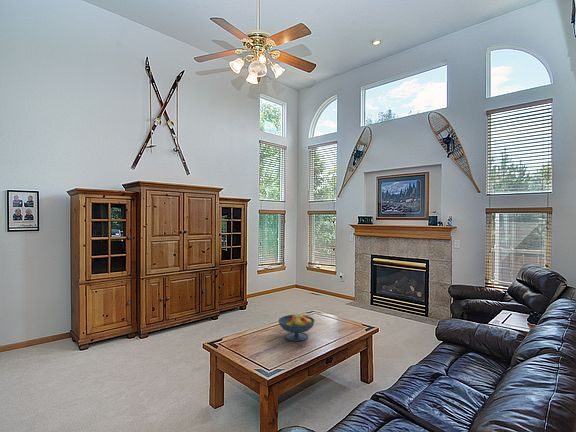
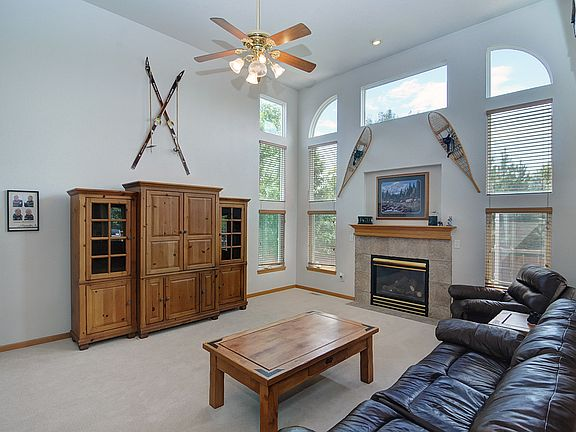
- fruit bowl (296, 325)
